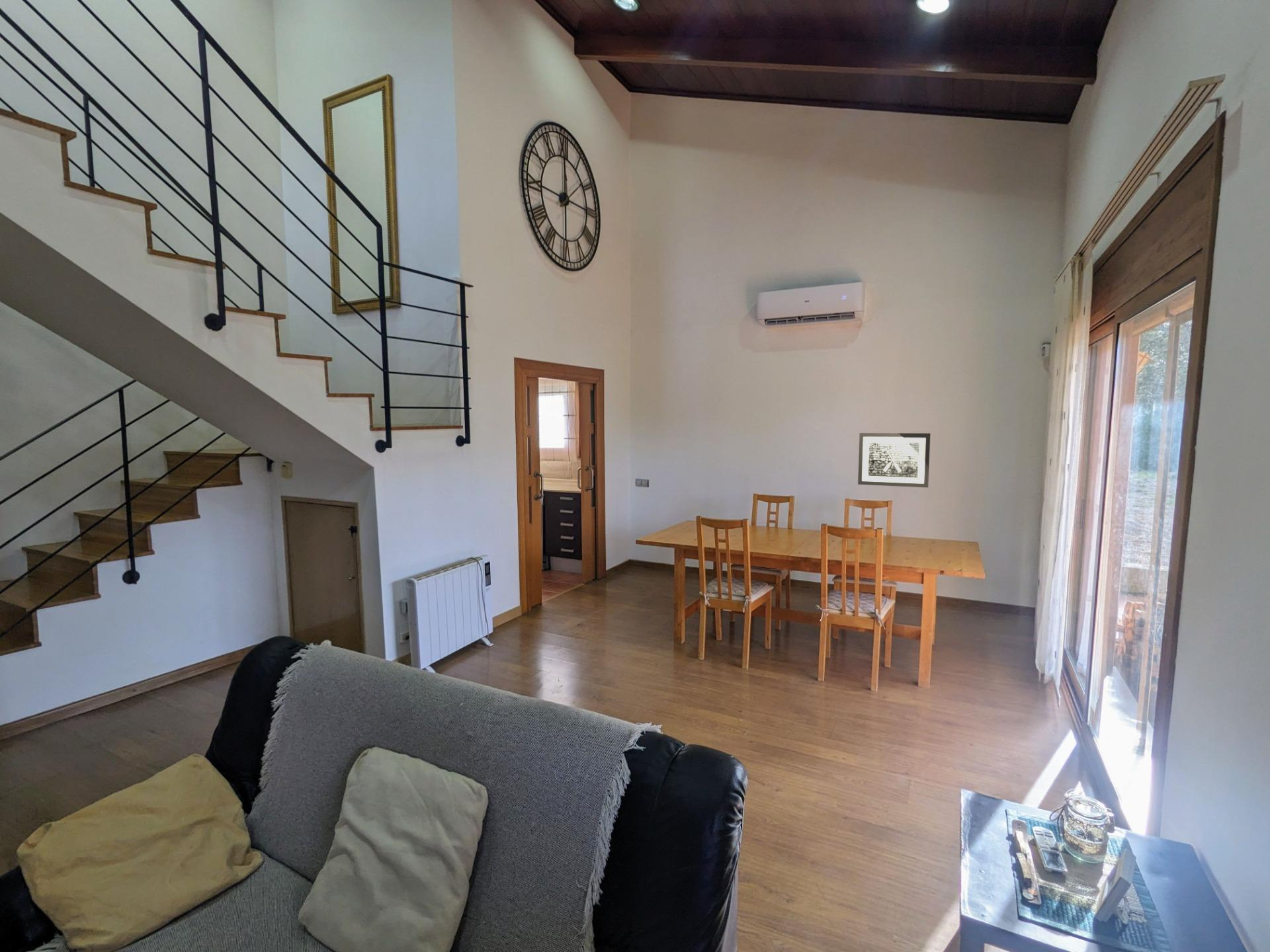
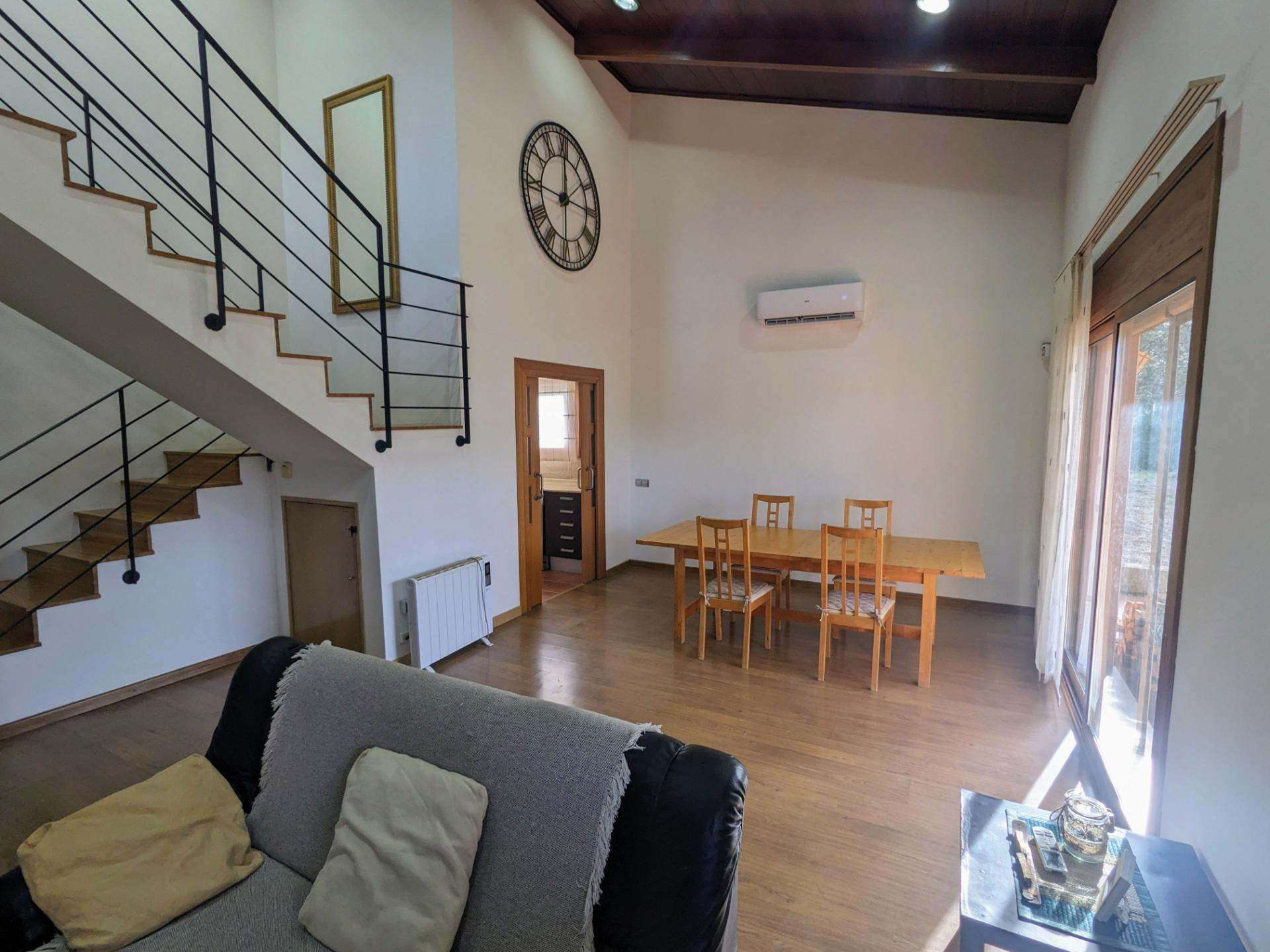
- wall art (893, 459)
